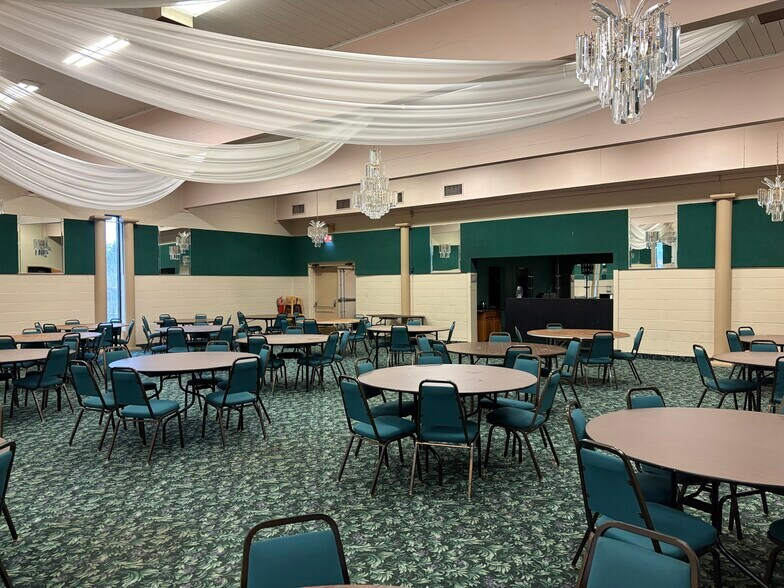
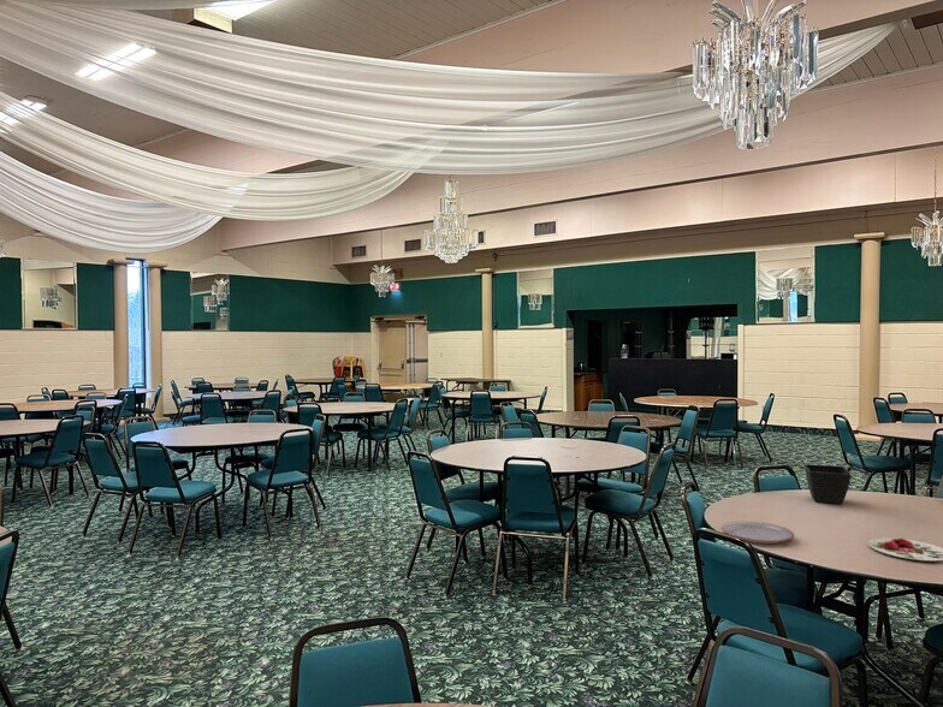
+ plate (908, 548)
+ flower pot (826, 485)
+ plate (757, 533)
